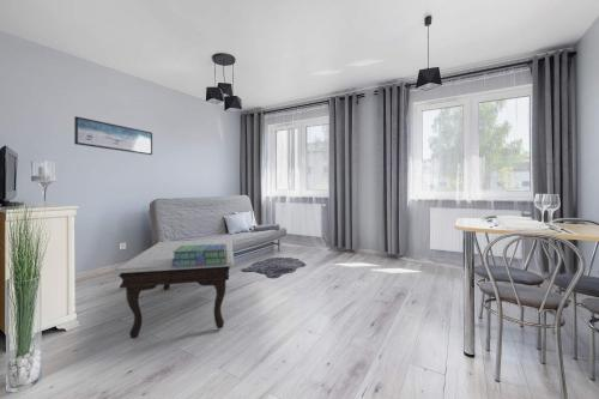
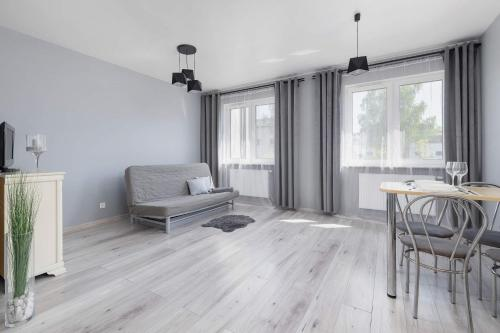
- stack of books (201, 253)
- wall art (117, 138)
- coffee table (188, 277)
